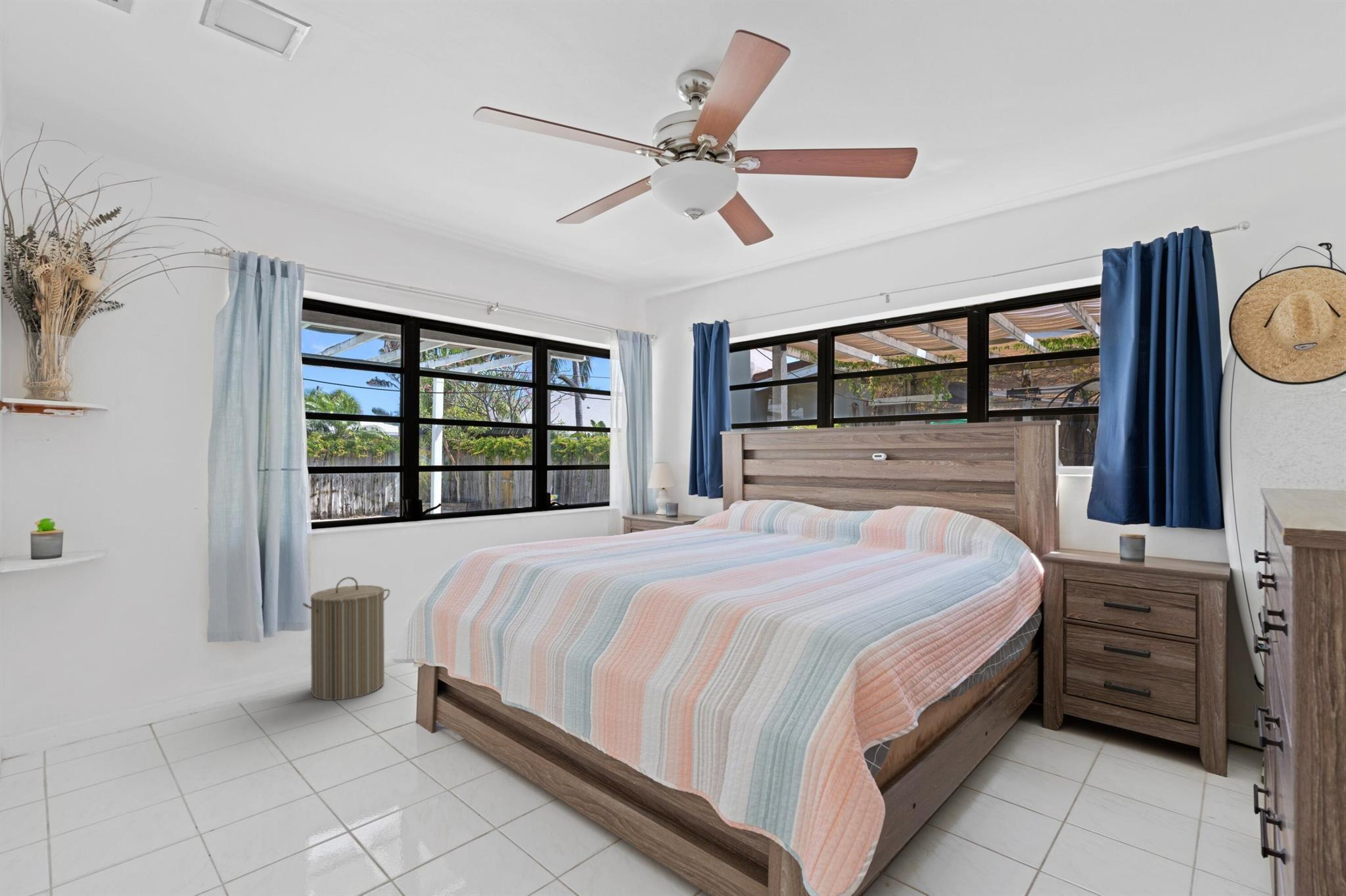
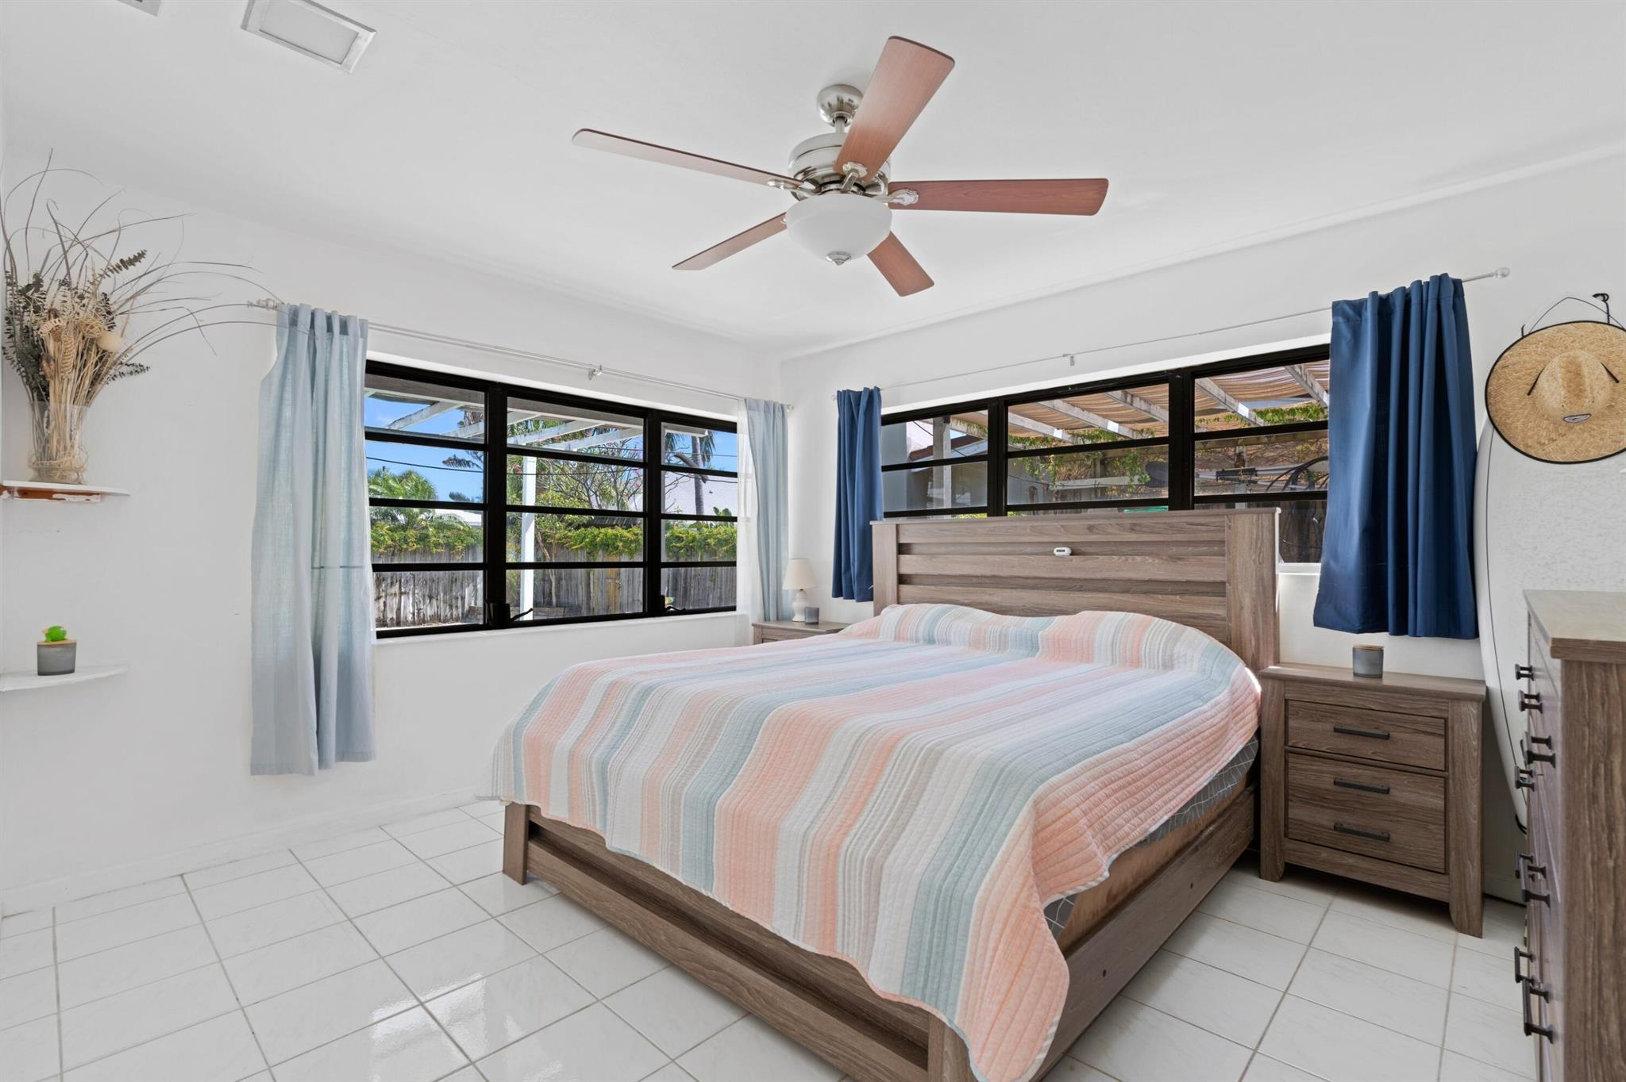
- laundry hamper (348, 632)
